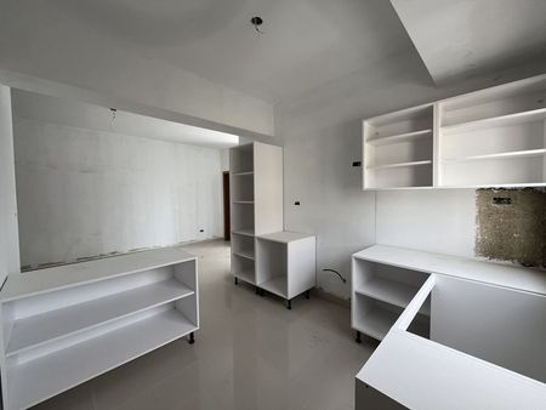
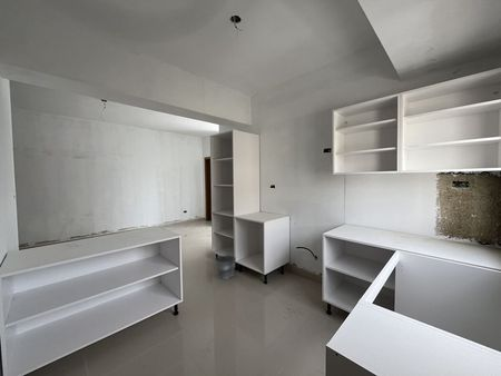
+ bucket (225, 267)
